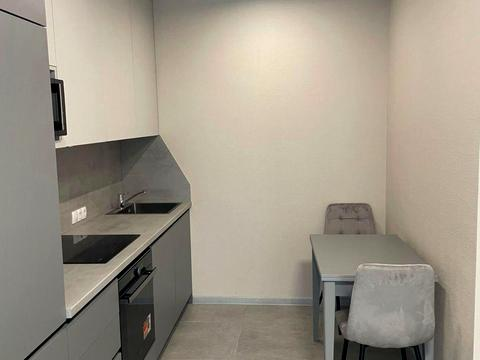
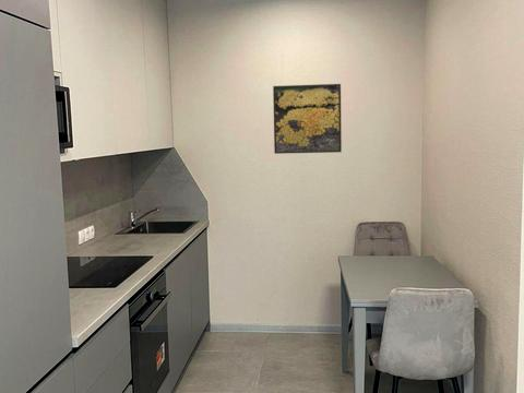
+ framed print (307, 119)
